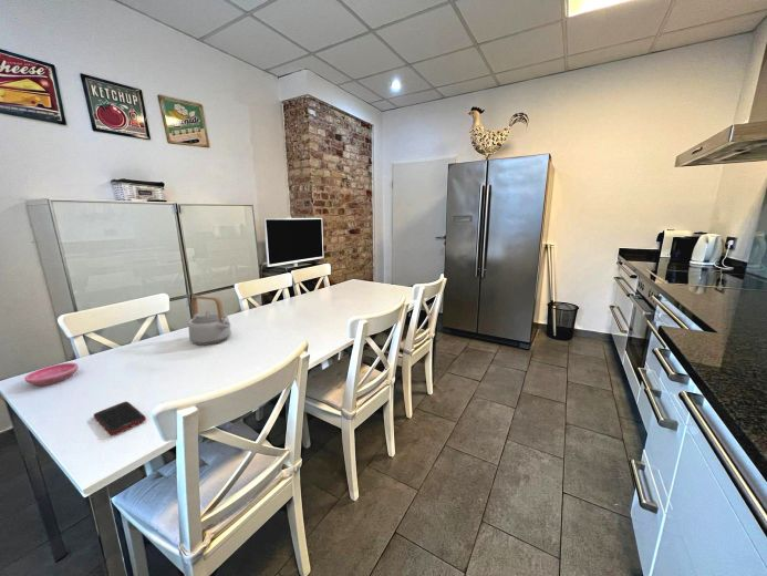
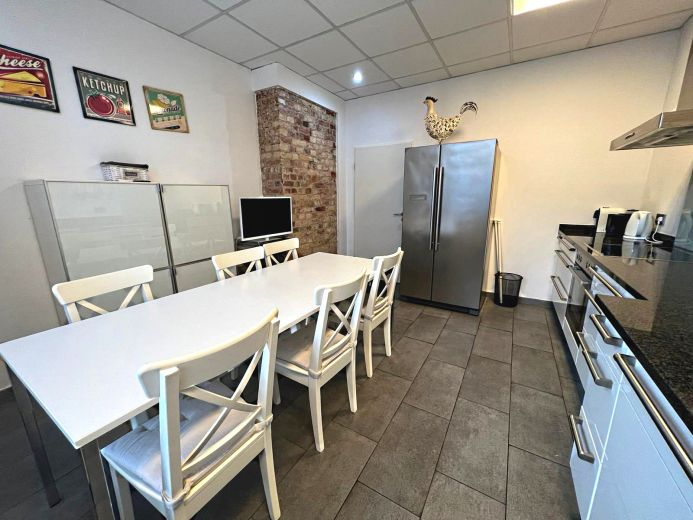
- teapot (210, 318)
- saucer (53, 374)
- cell phone (120, 416)
